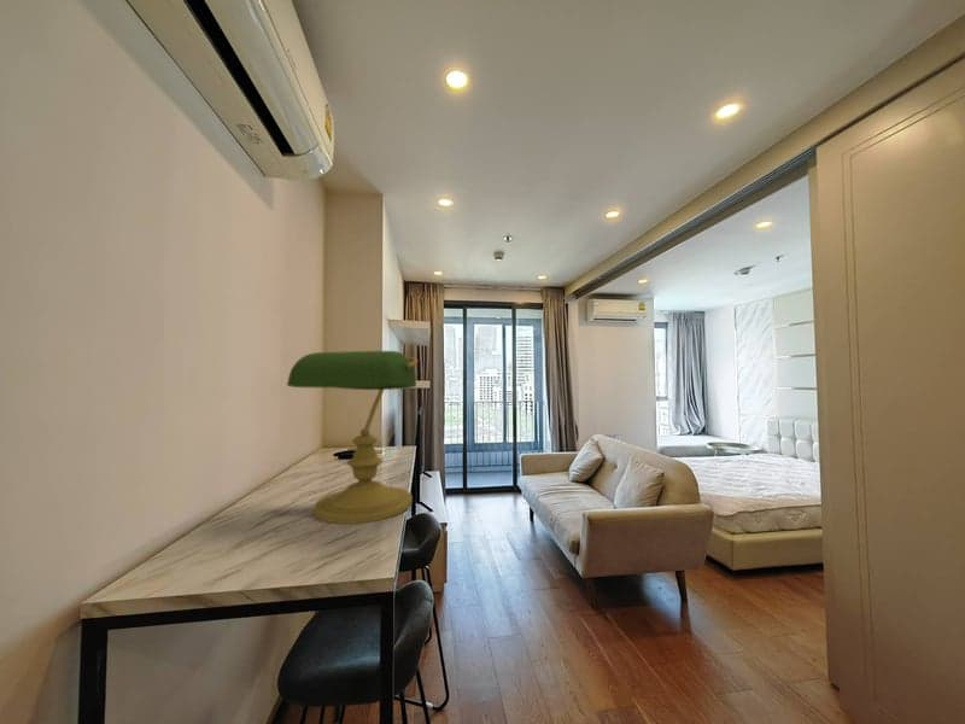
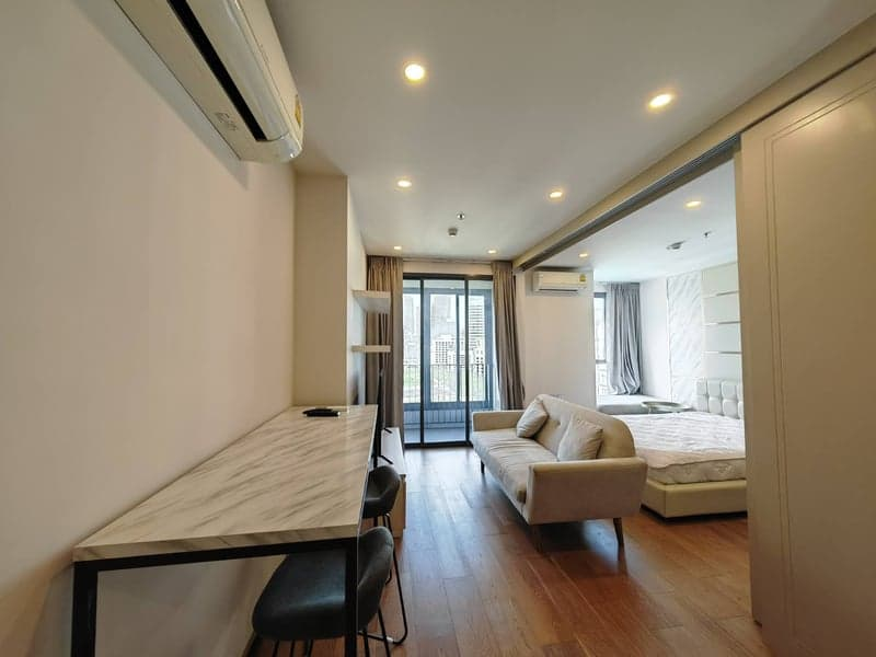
- desk lamp (361, 430)
